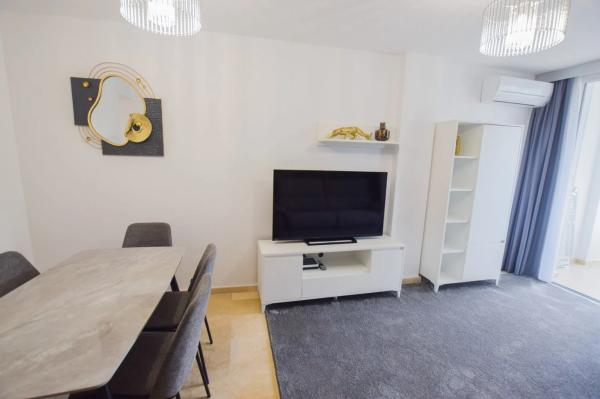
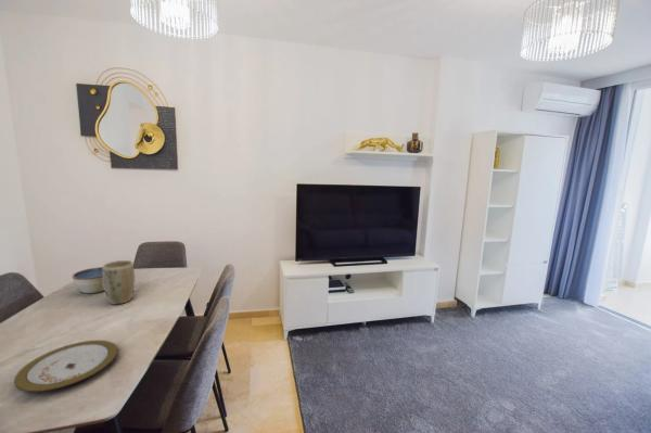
+ plate (71, 365)
+ plant pot (119, 282)
+ bowl (94, 280)
